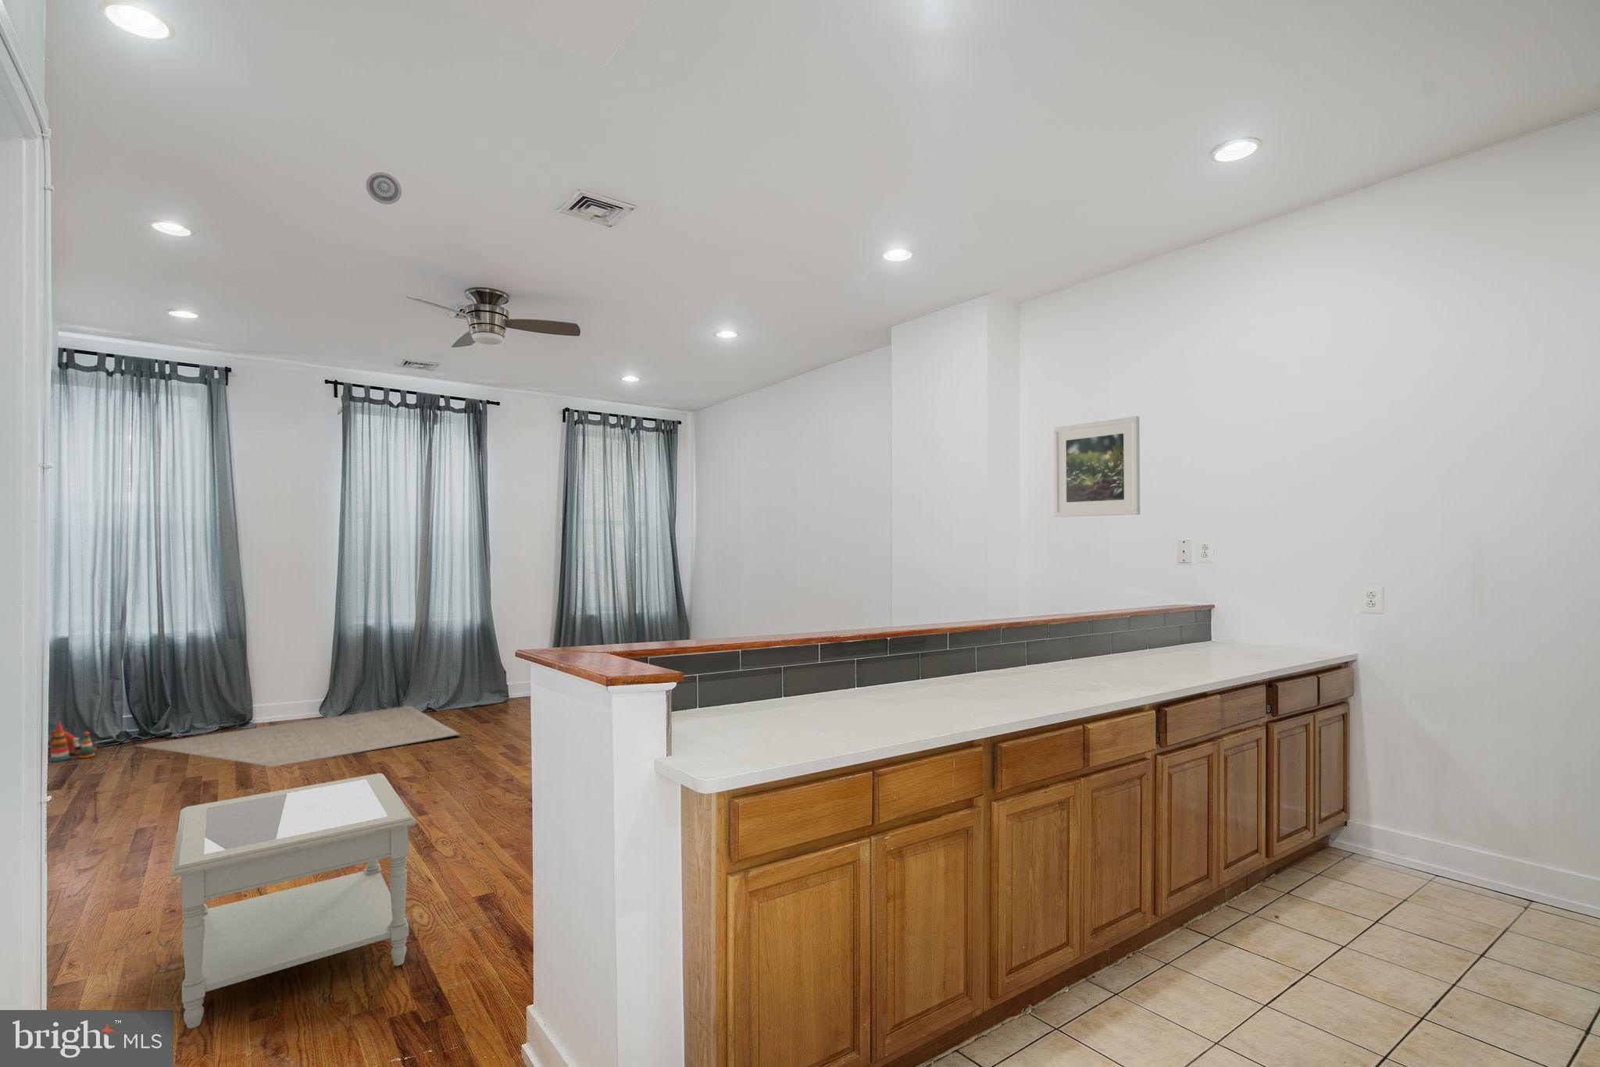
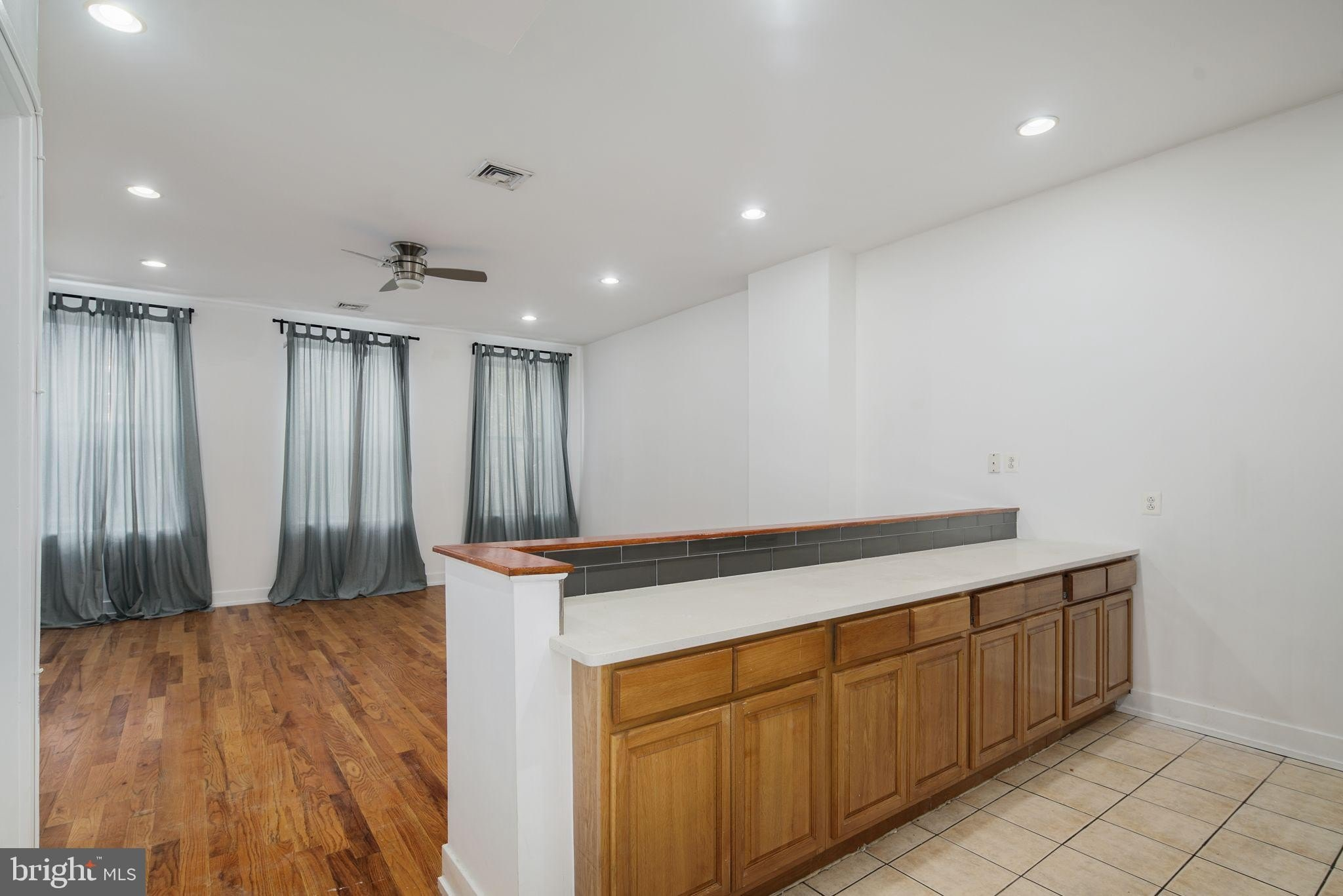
- smoke detector (384, 187)
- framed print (1095, 468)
- rug (292, 741)
- stacking toy (69, 735)
- side table (298, 887)
